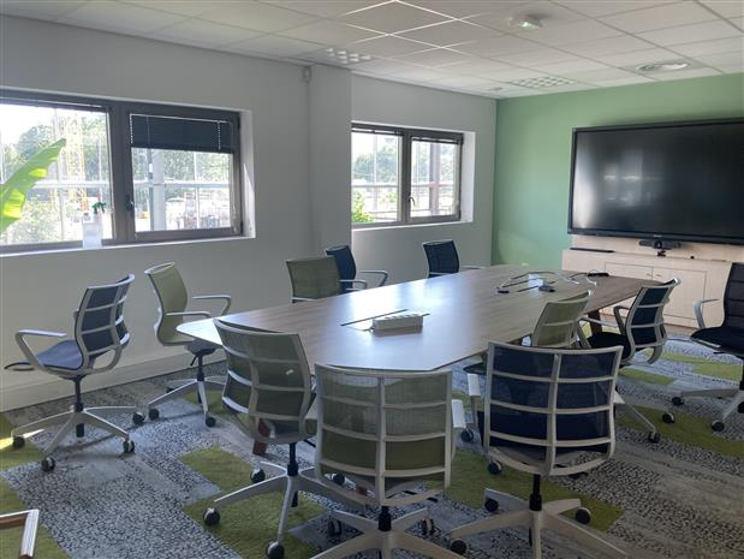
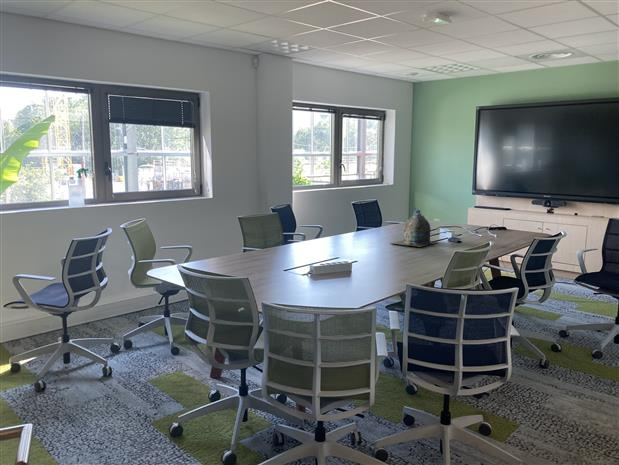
+ water jug (414, 226)
